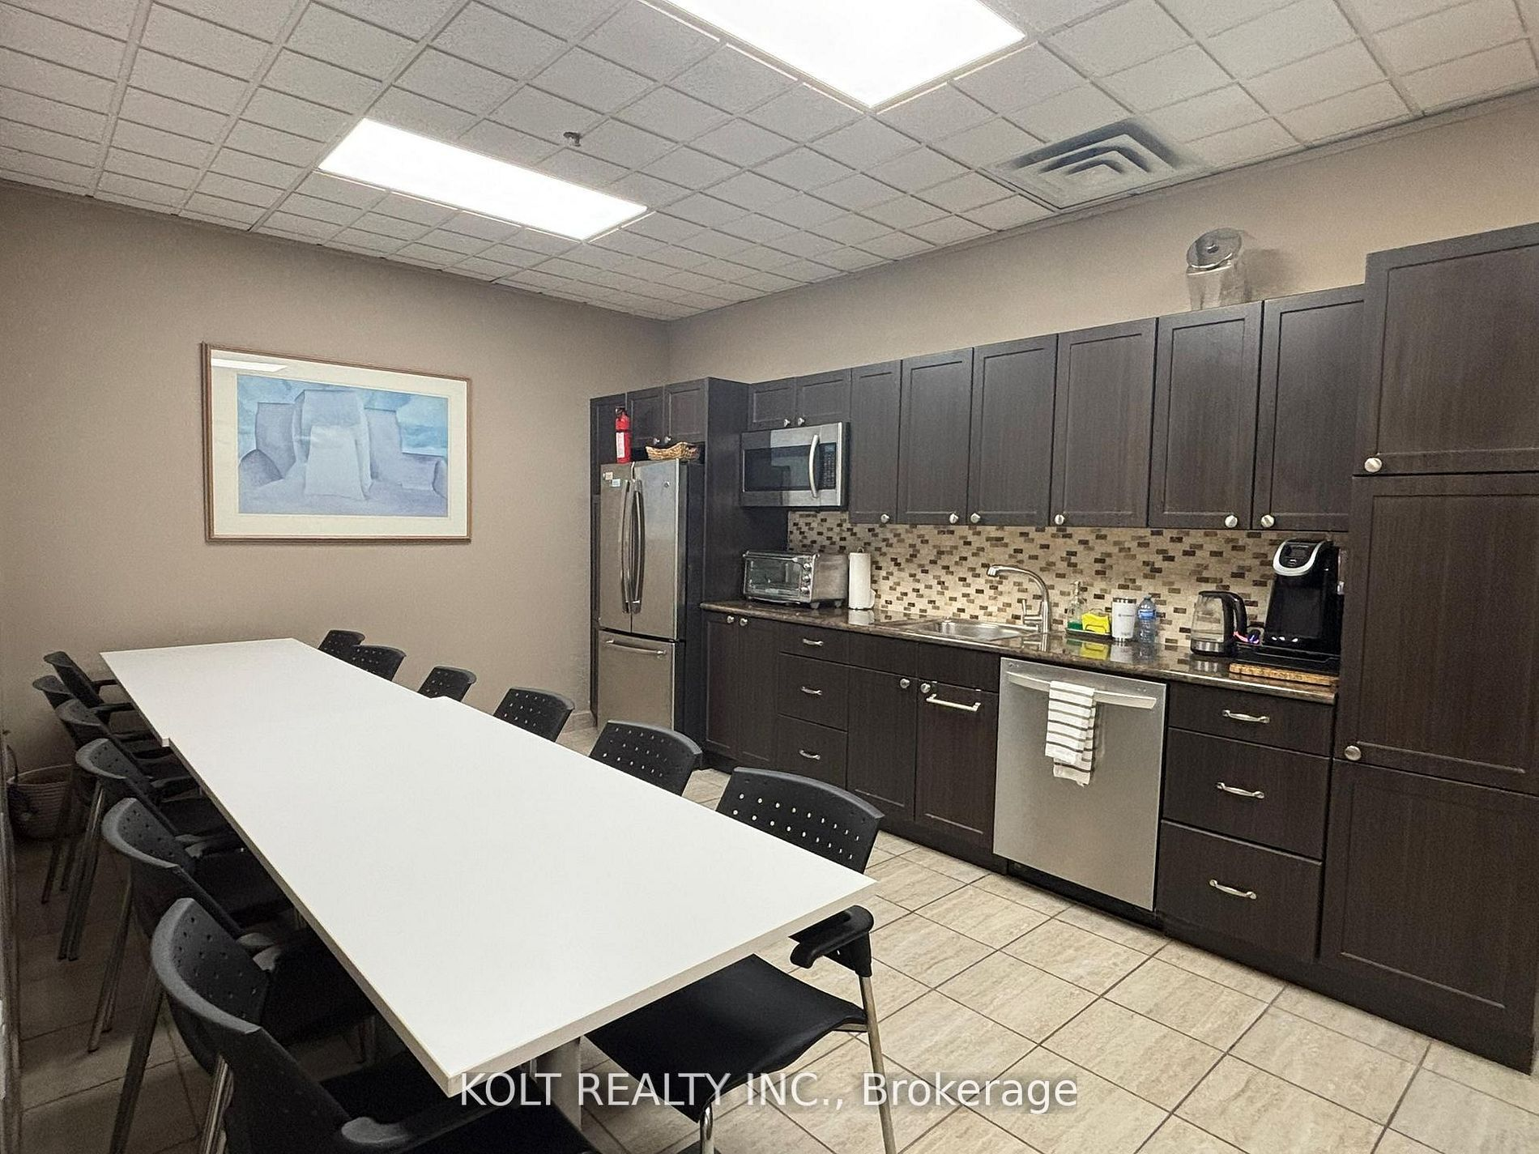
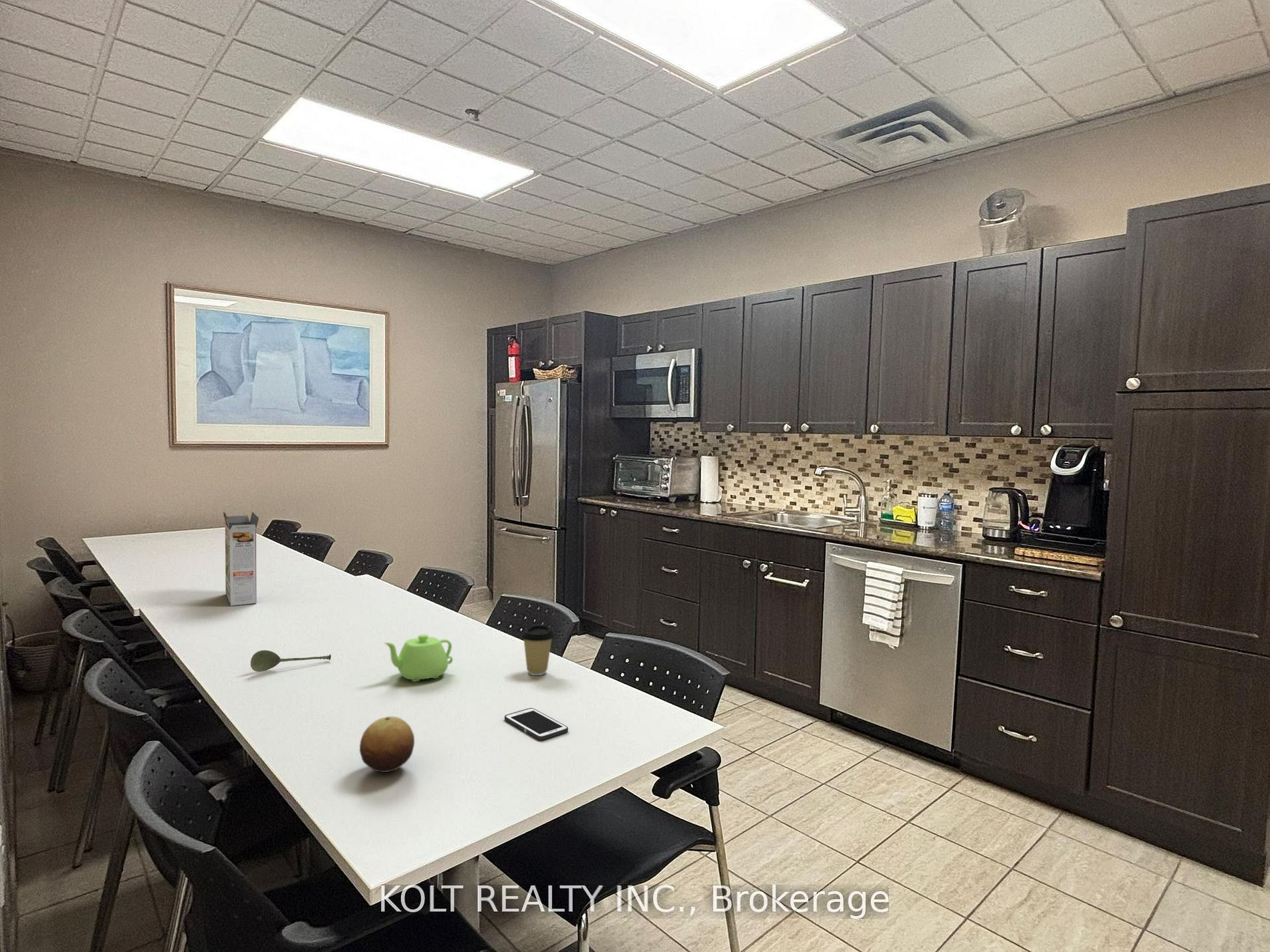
+ coffee cup (537, 650)
+ teapot (418, 656)
+ cereal box (241, 555)
+ soupspoon (291, 658)
+ cell phone (535, 724)
+ fruit (387, 744)
